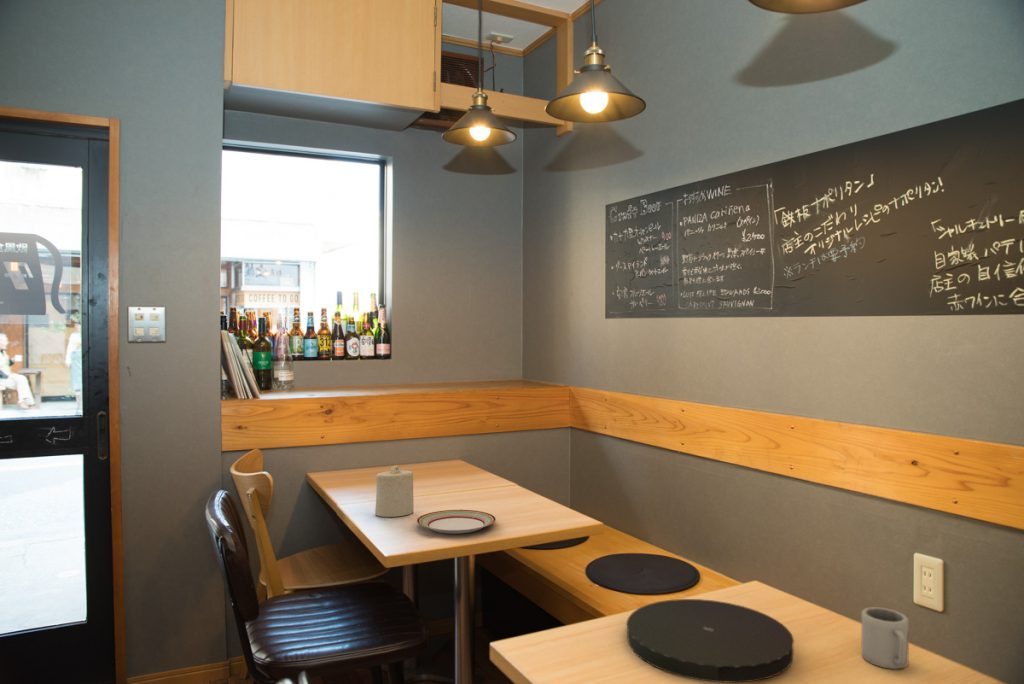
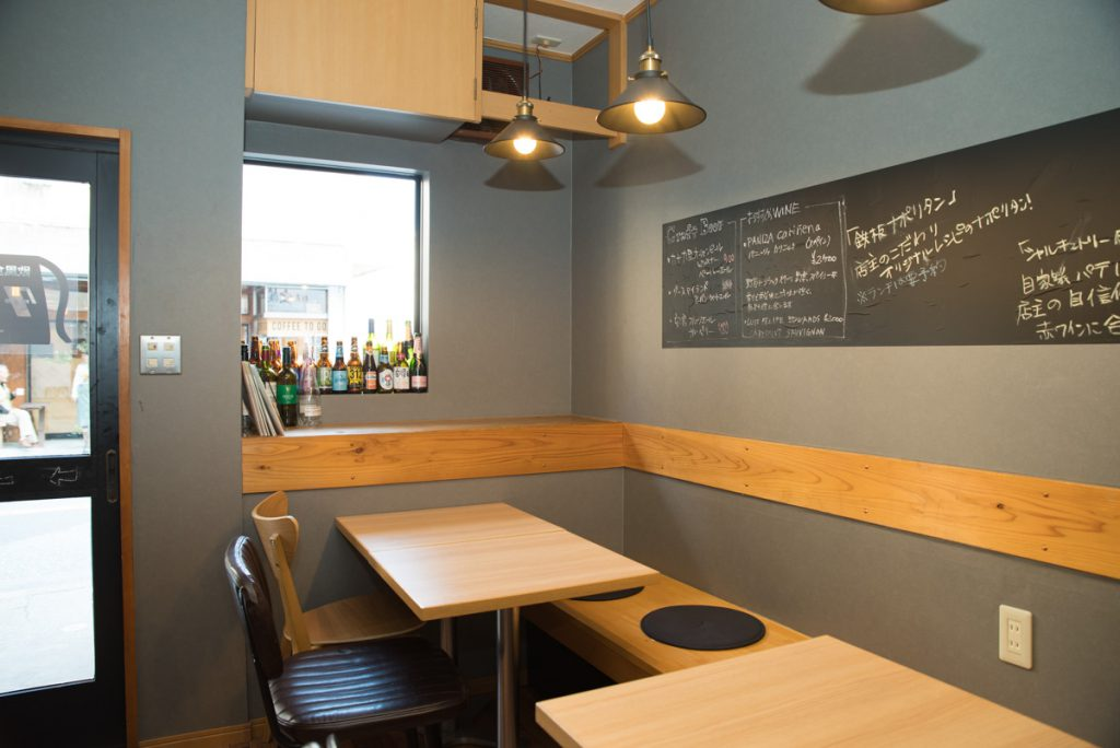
- candle (394, 489)
- plate (456, 522)
- cup (888, 640)
- plate (707, 636)
